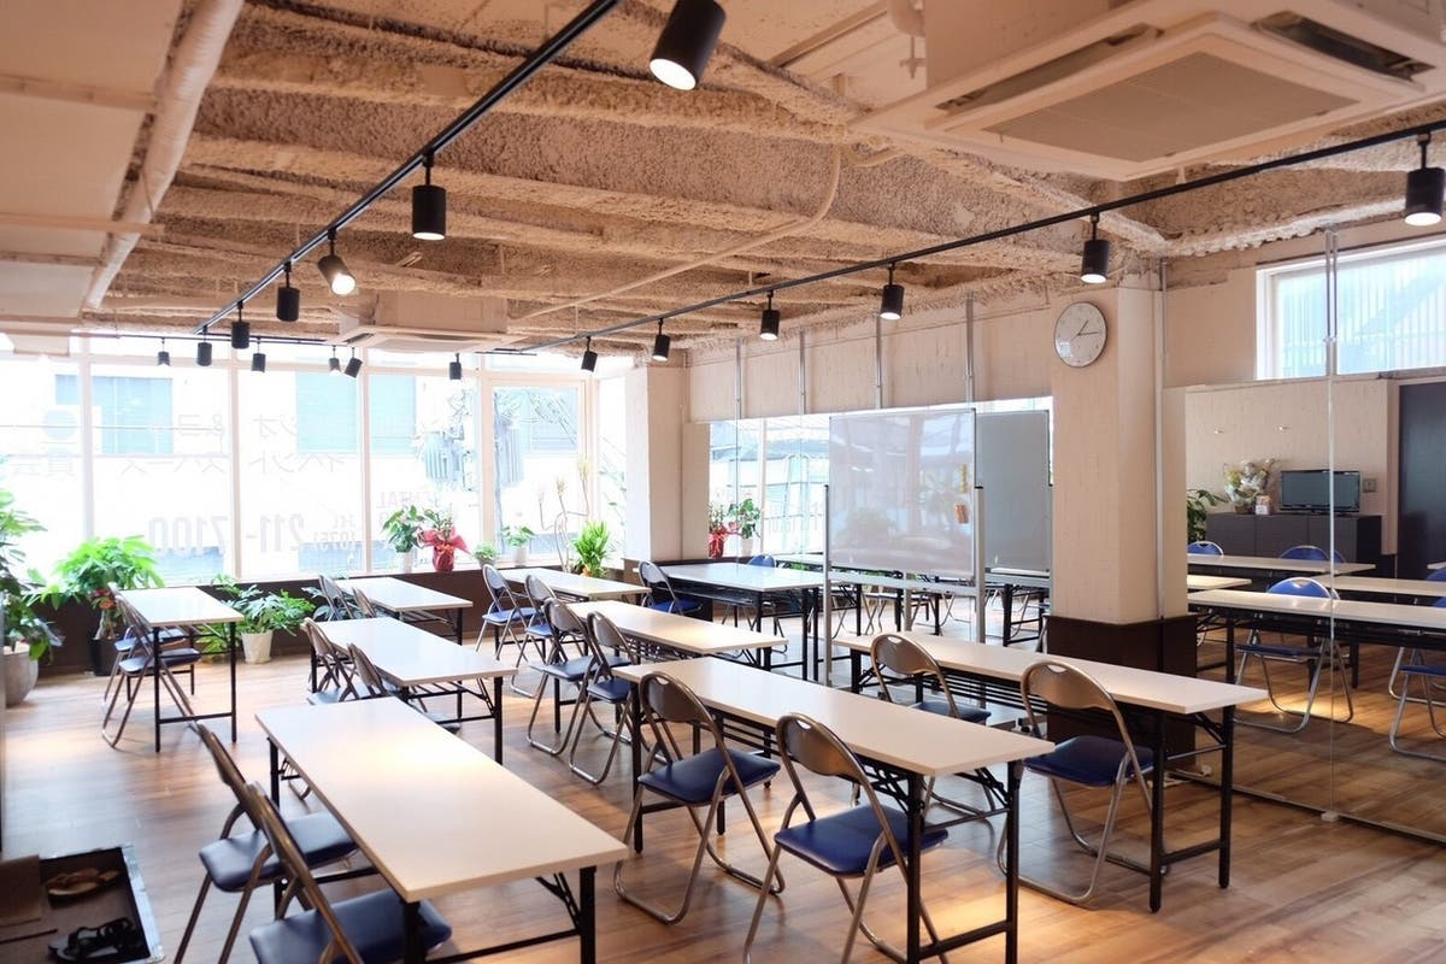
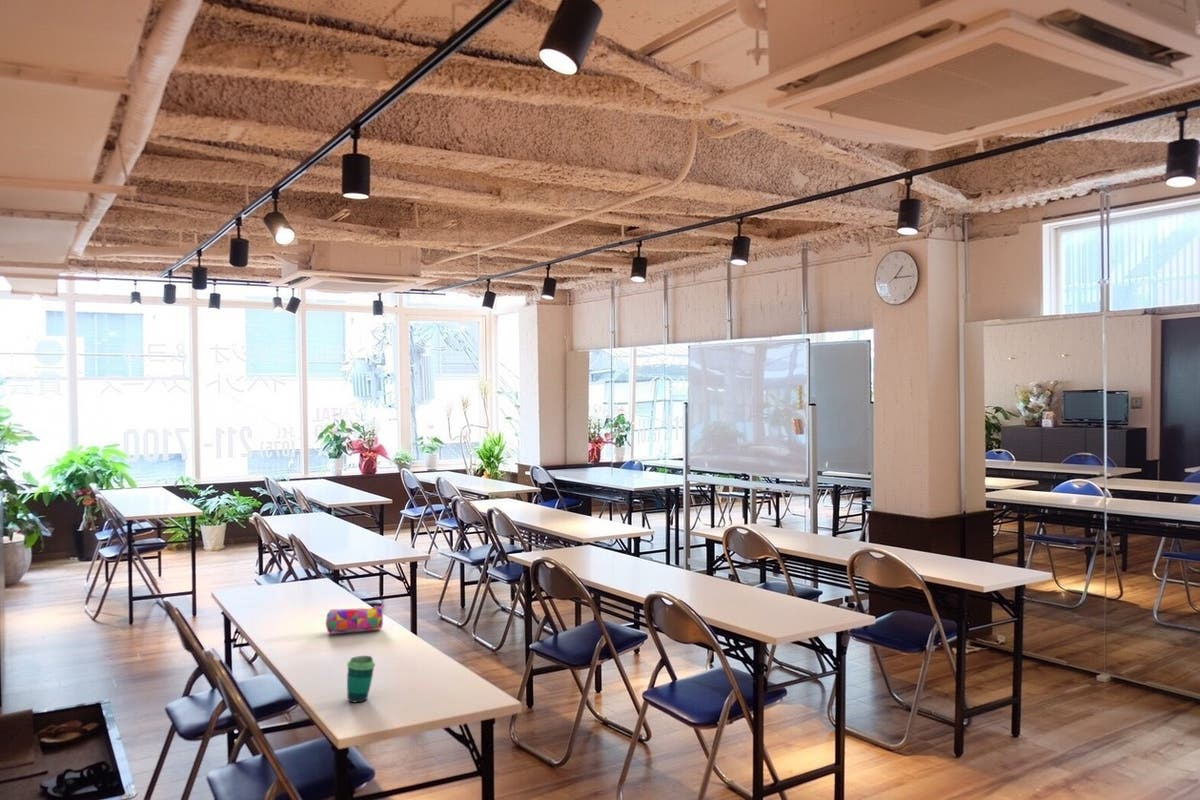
+ pencil case (355, 619)
+ cup (361, 678)
